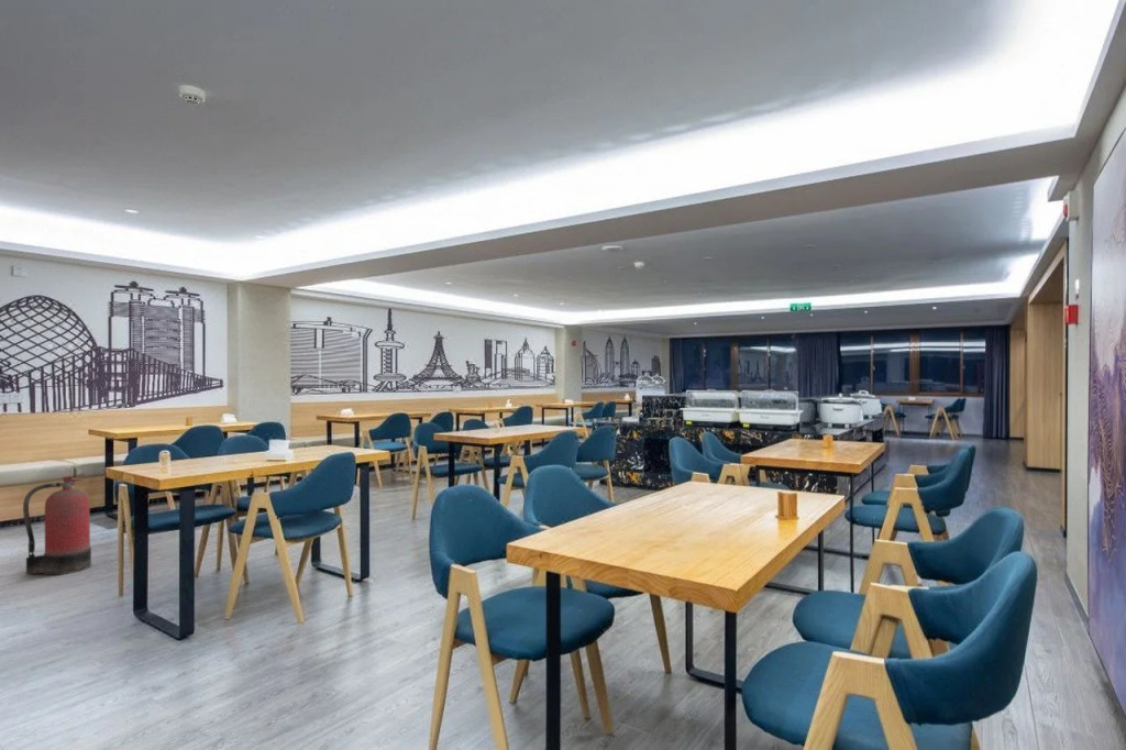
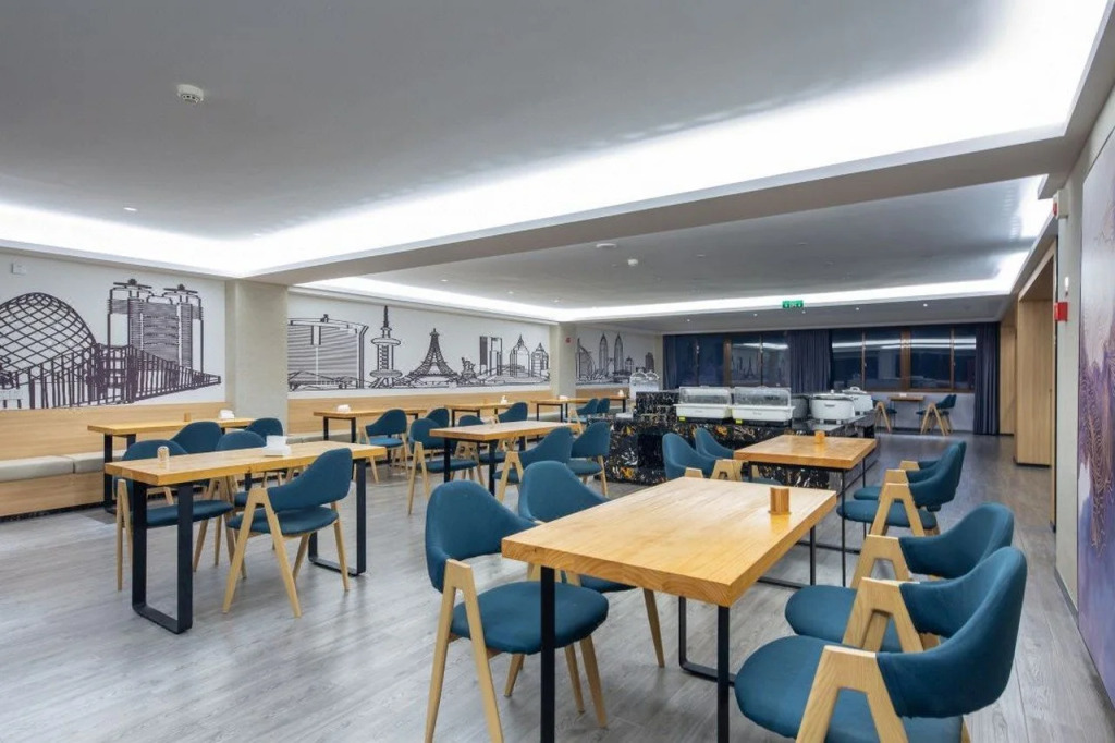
- fire extinguisher (57, 522)
